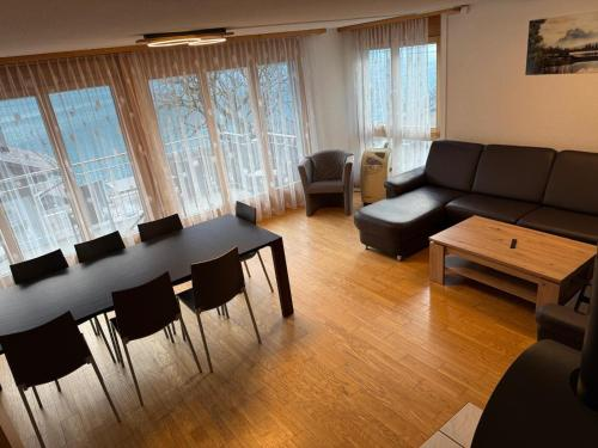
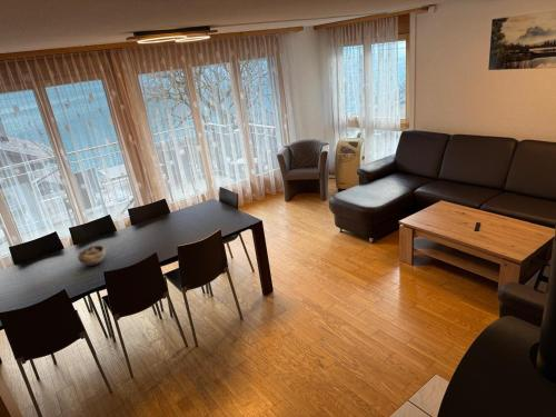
+ bowl (92, 256)
